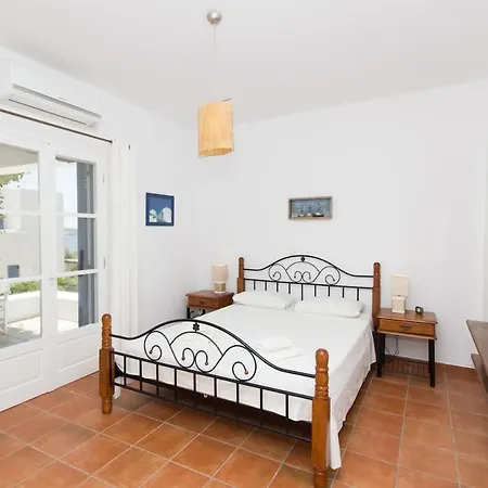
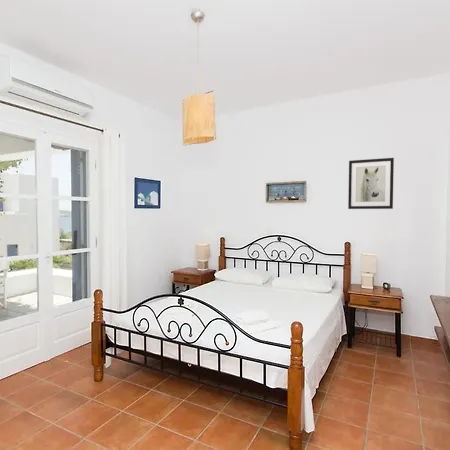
+ wall art (370, 184)
